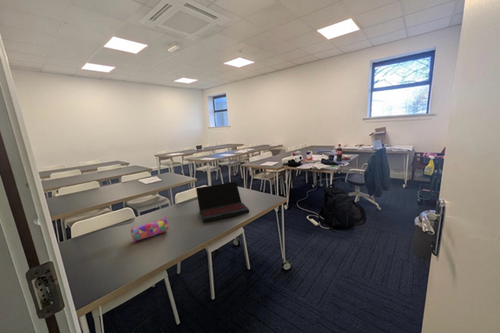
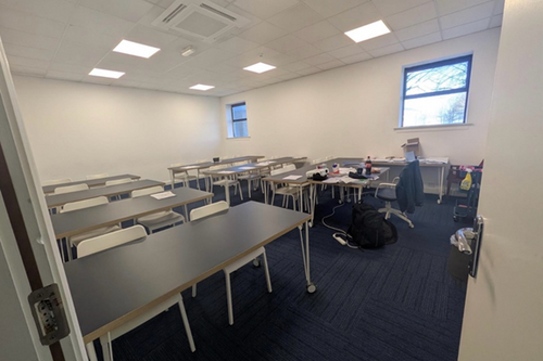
- pencil case (150, 228)
- laptop (221, 199)
